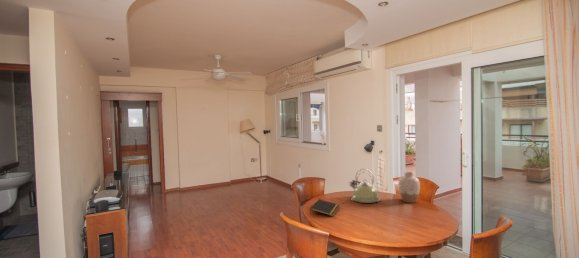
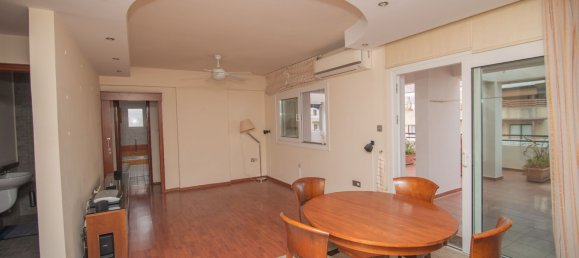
- kettle (363, 183)
- notepad (325, 207)
- vase (409, 186)
